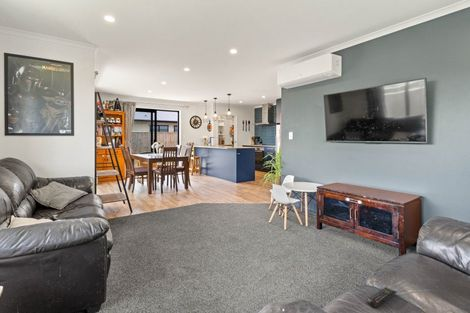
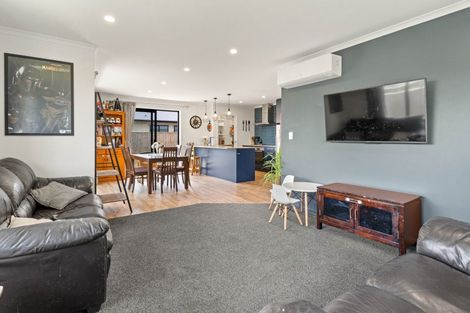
- remote control (382, 296)
